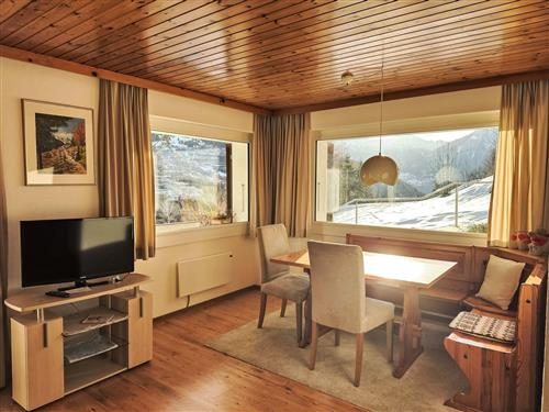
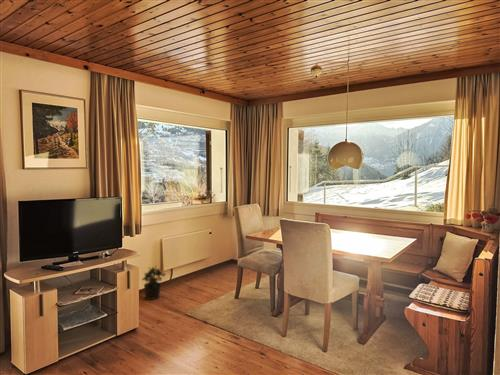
+ potted plant (153, 281)
